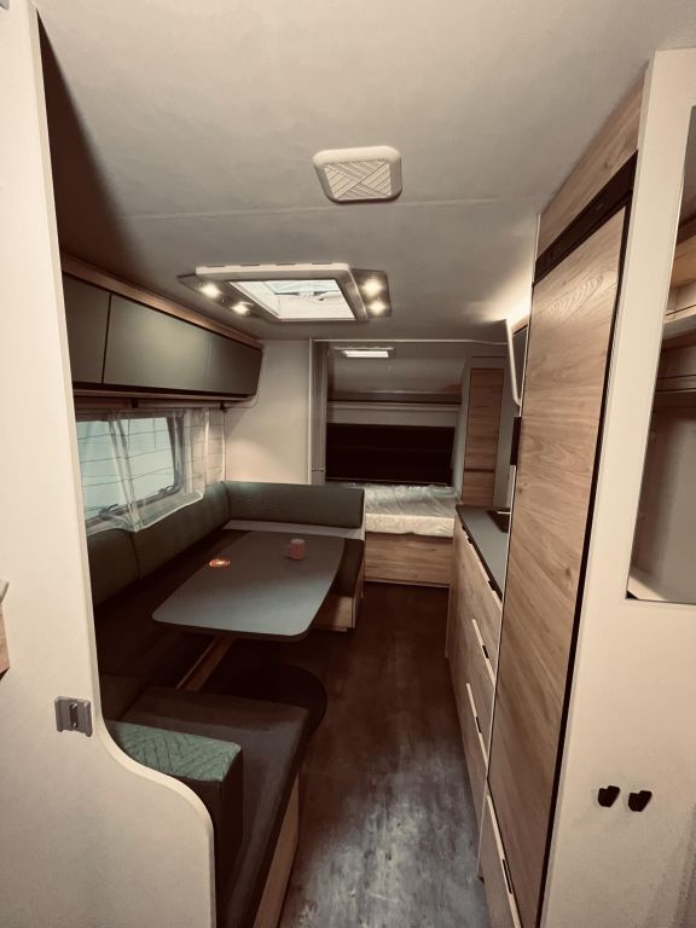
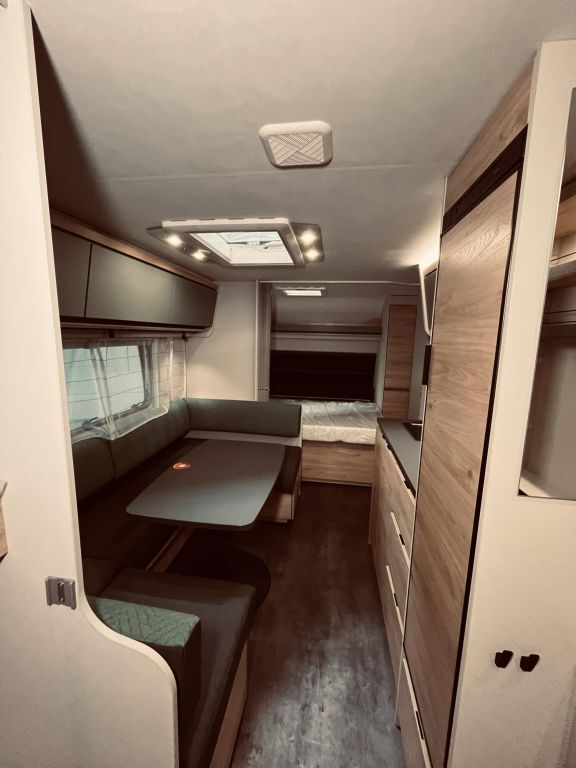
- mug (294, 549)
